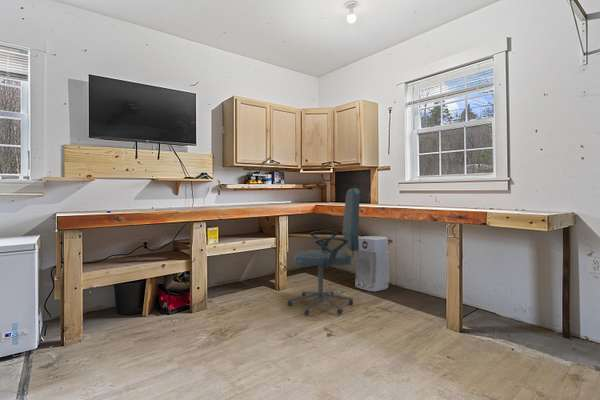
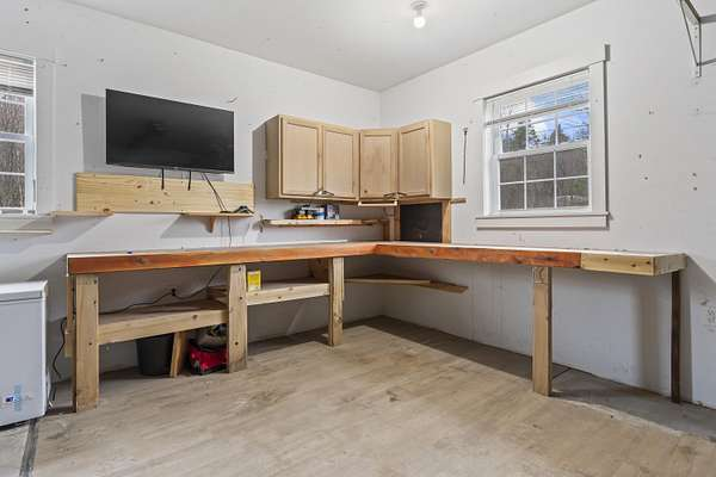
- office chair (326, 246)
- air purifier (373, 261)
